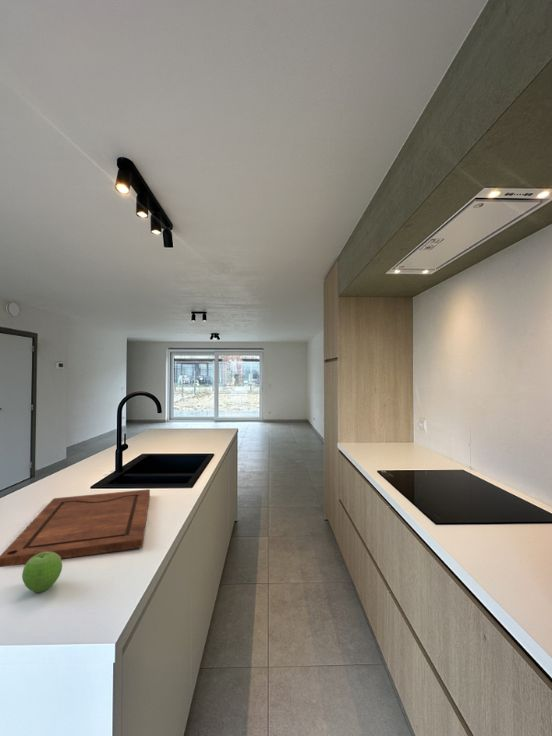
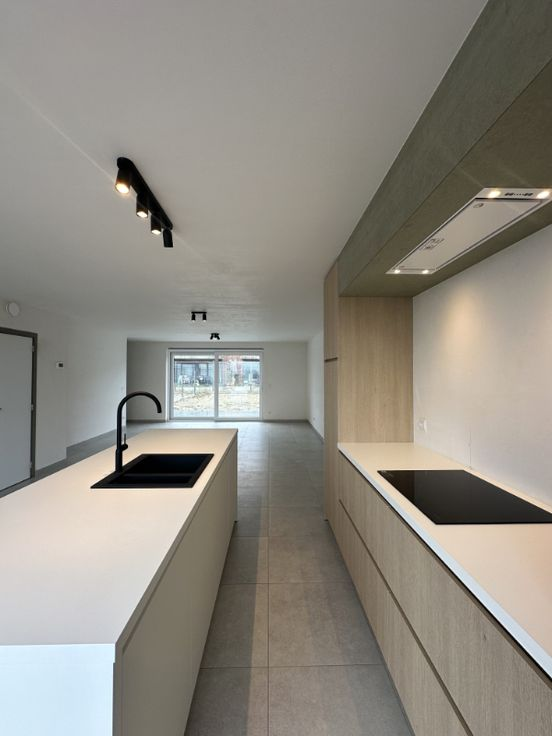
- cutting board (91, 519)
- fruit (42, 572)
